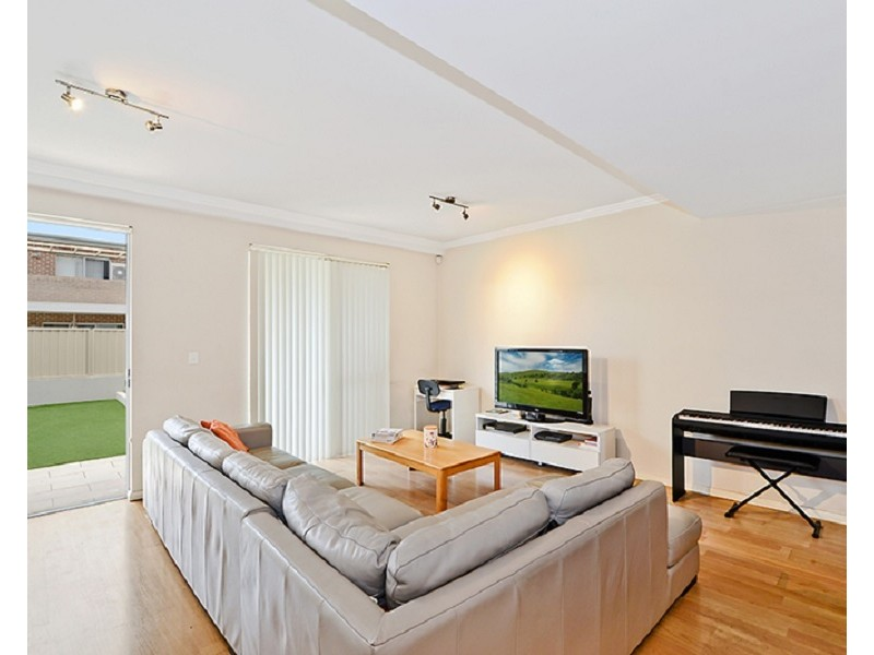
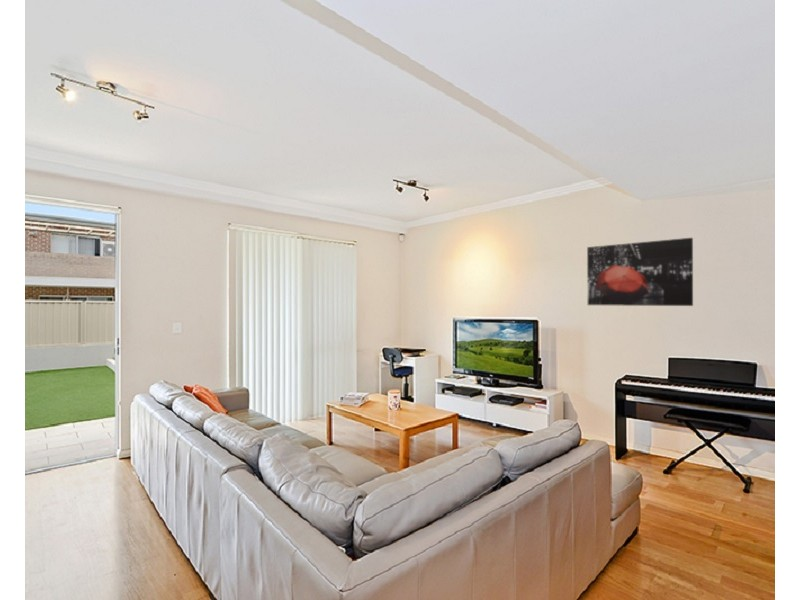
+ wall art (636, 274)
